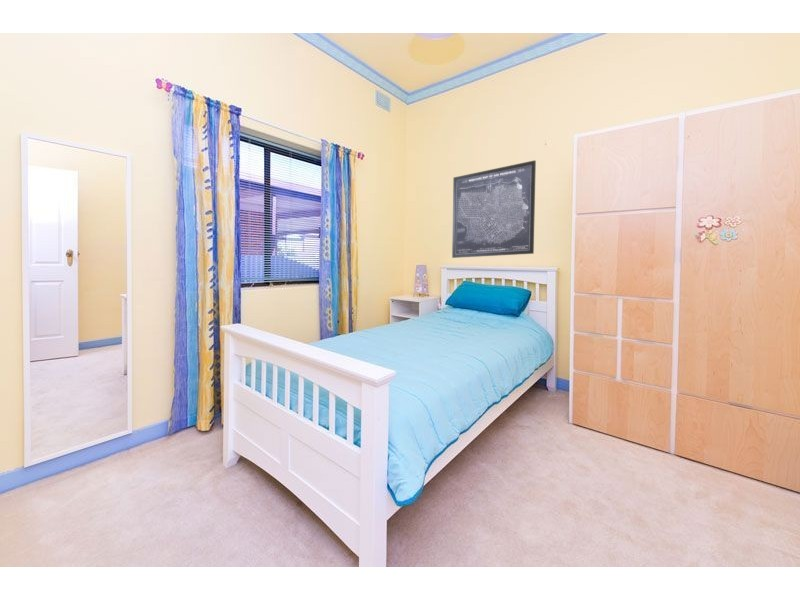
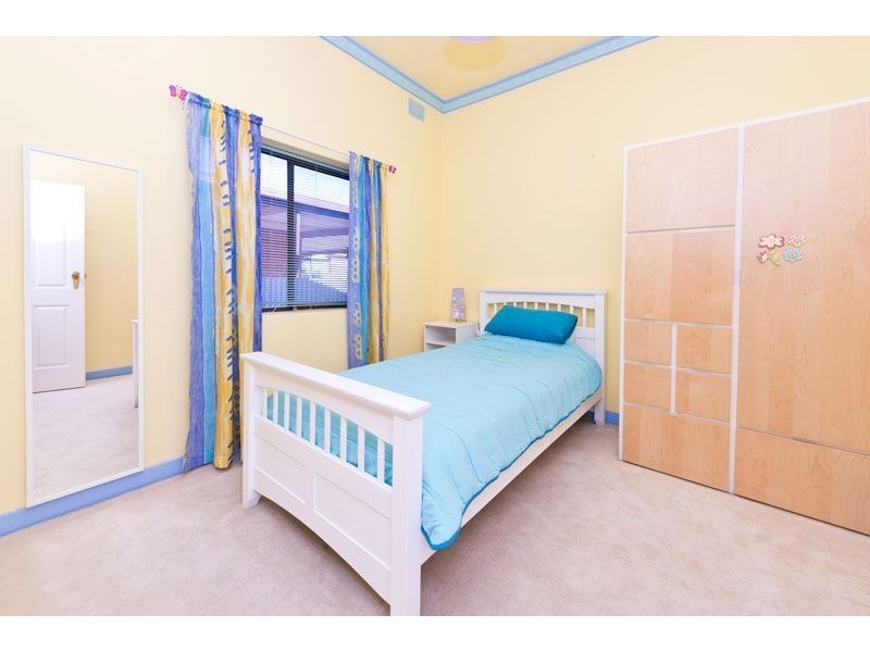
- wall art (490, 212)
